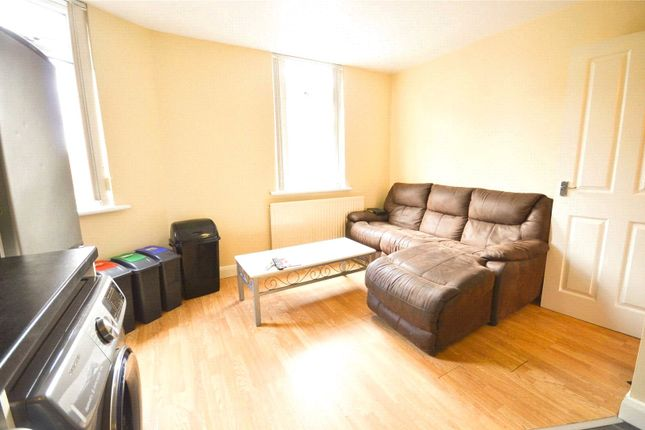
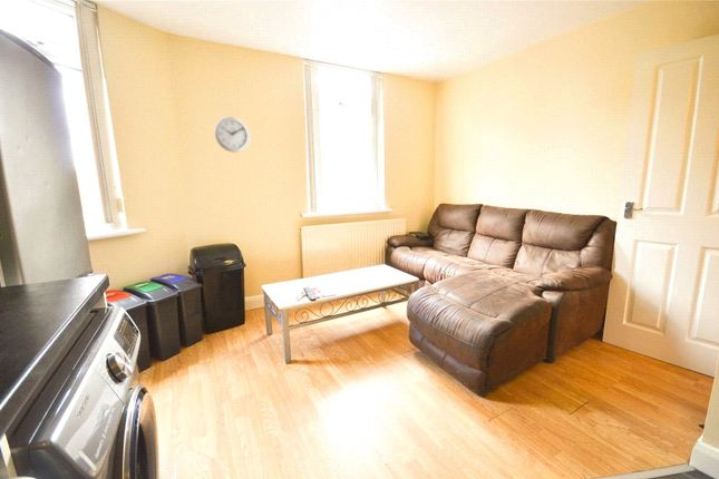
+ wall clock (233, 134)
